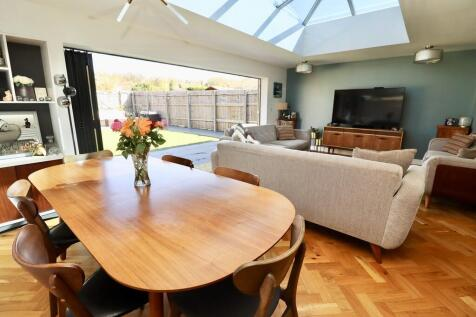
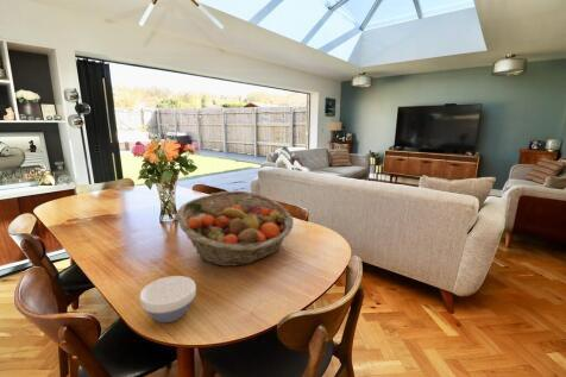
+ bowl (169, 301)
+ fruit basket (238, 224)
